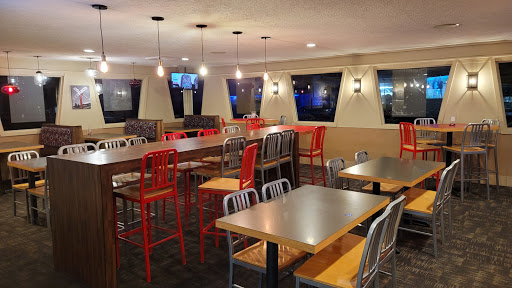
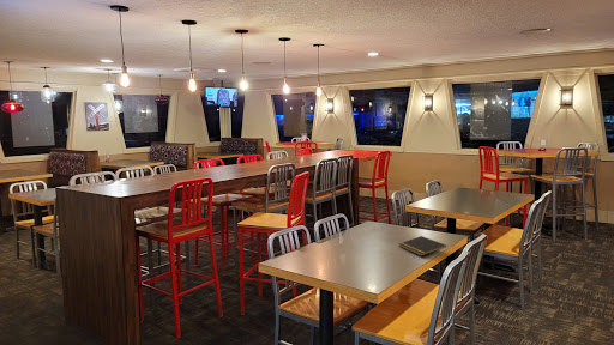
+ notepad (421, 244)
